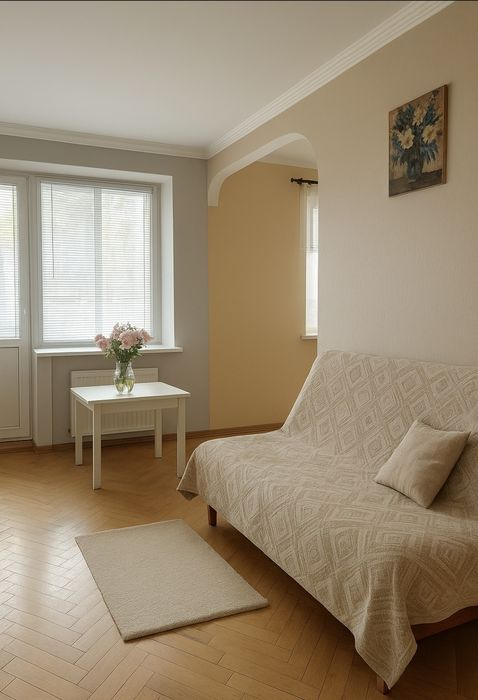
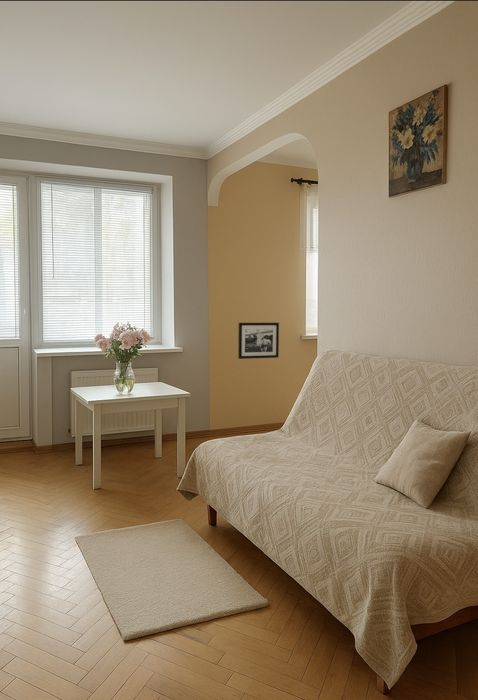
+ picture frame (258, 340)
